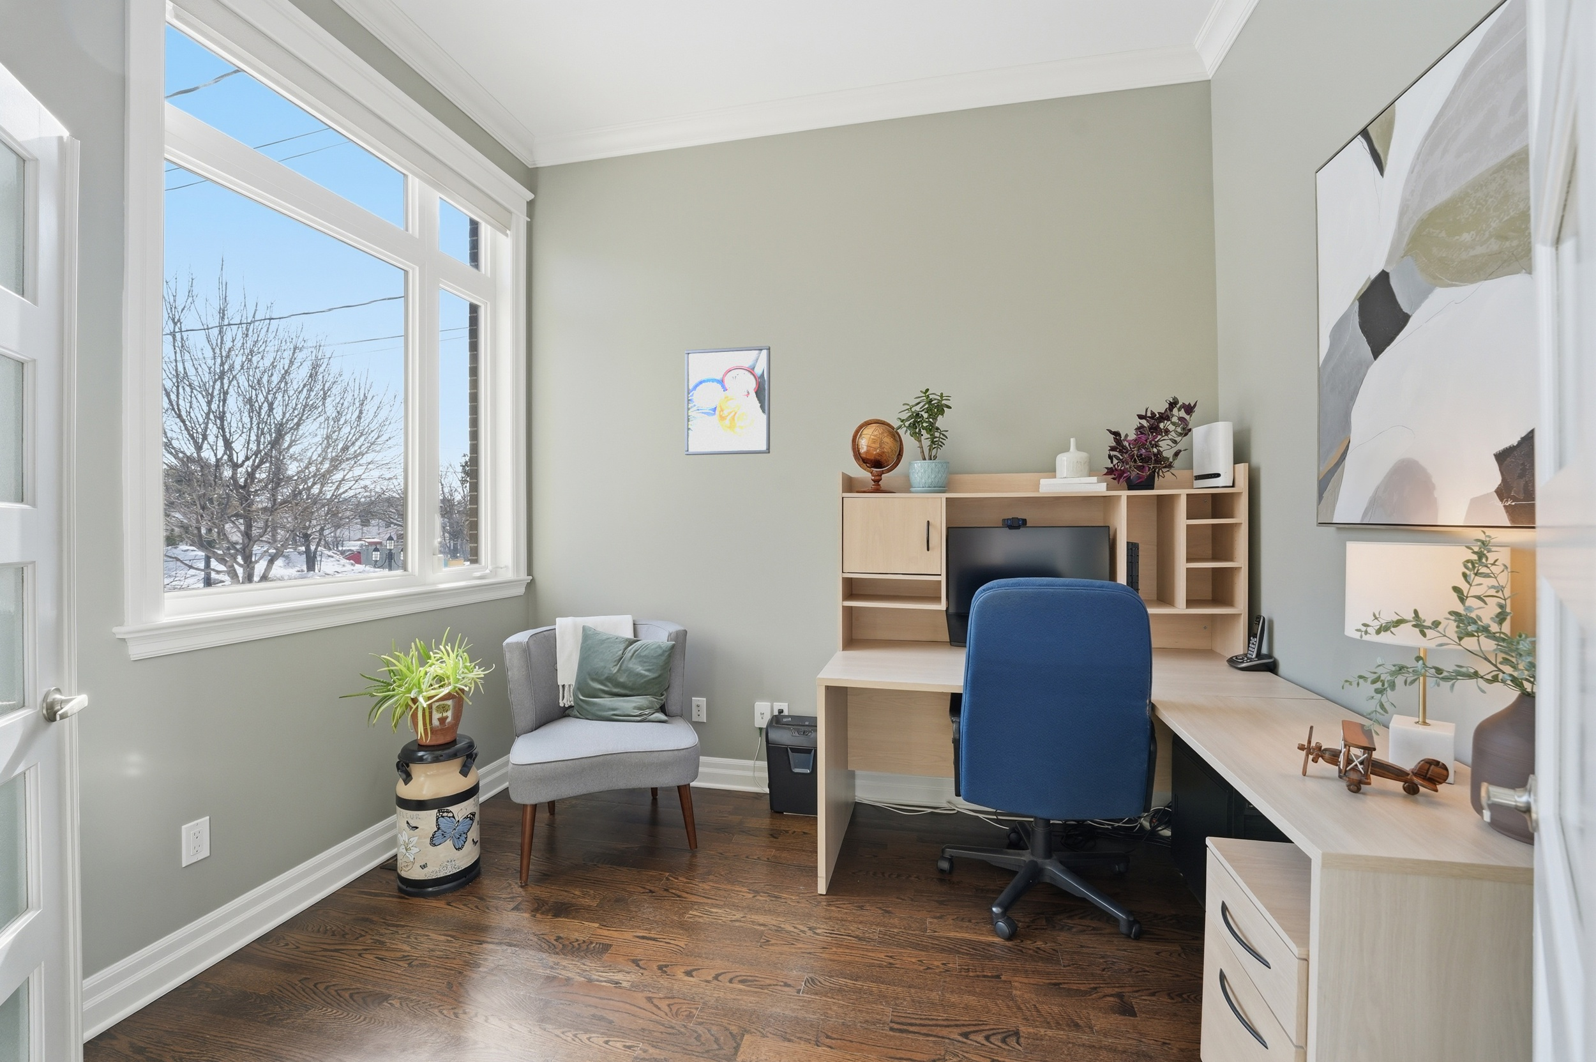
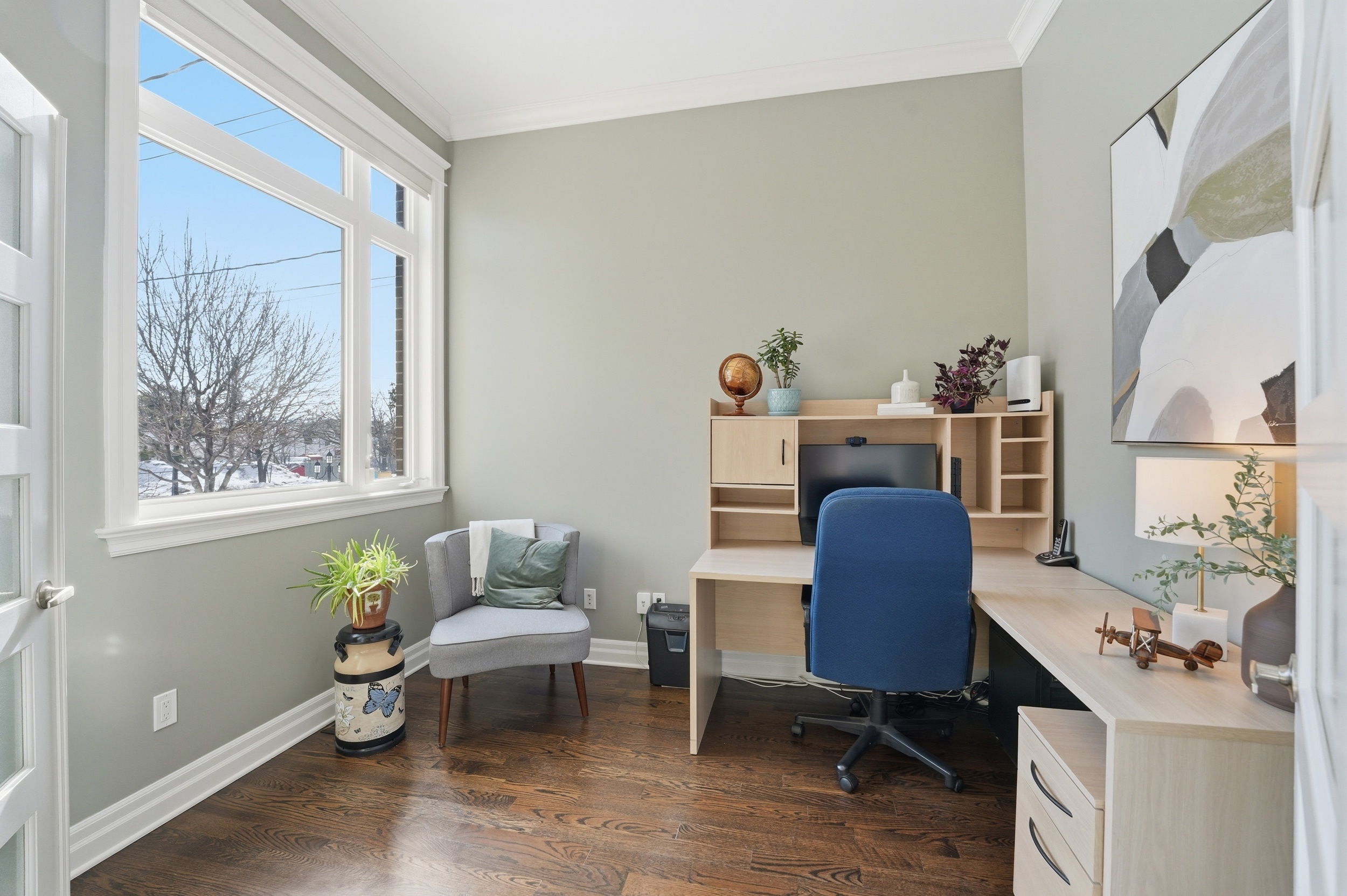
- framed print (726, 401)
